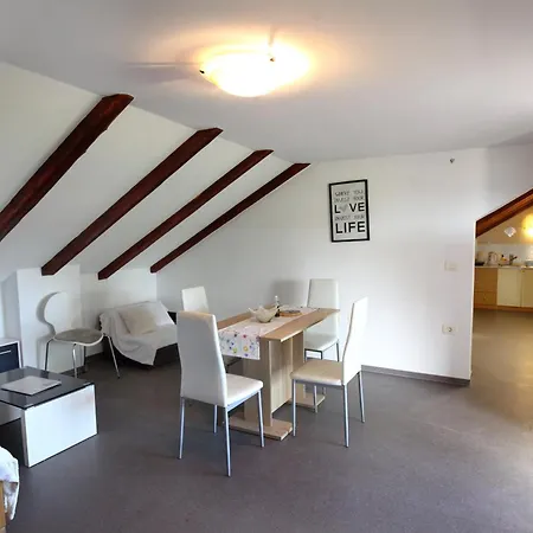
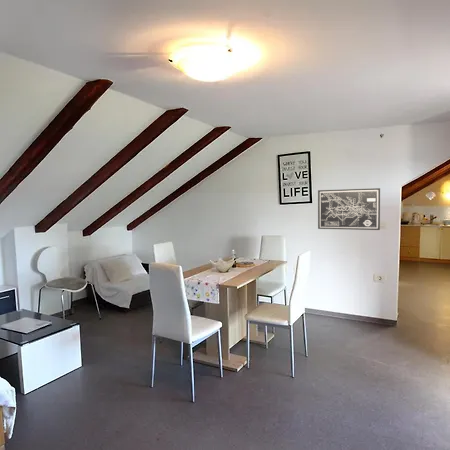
+ wall art (347, 209)
